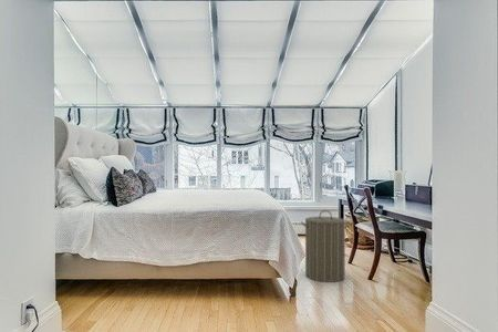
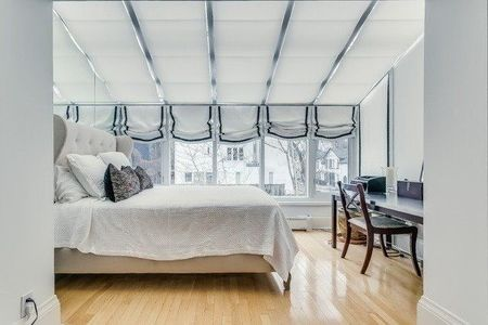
- laundry hamper (324, 242)
